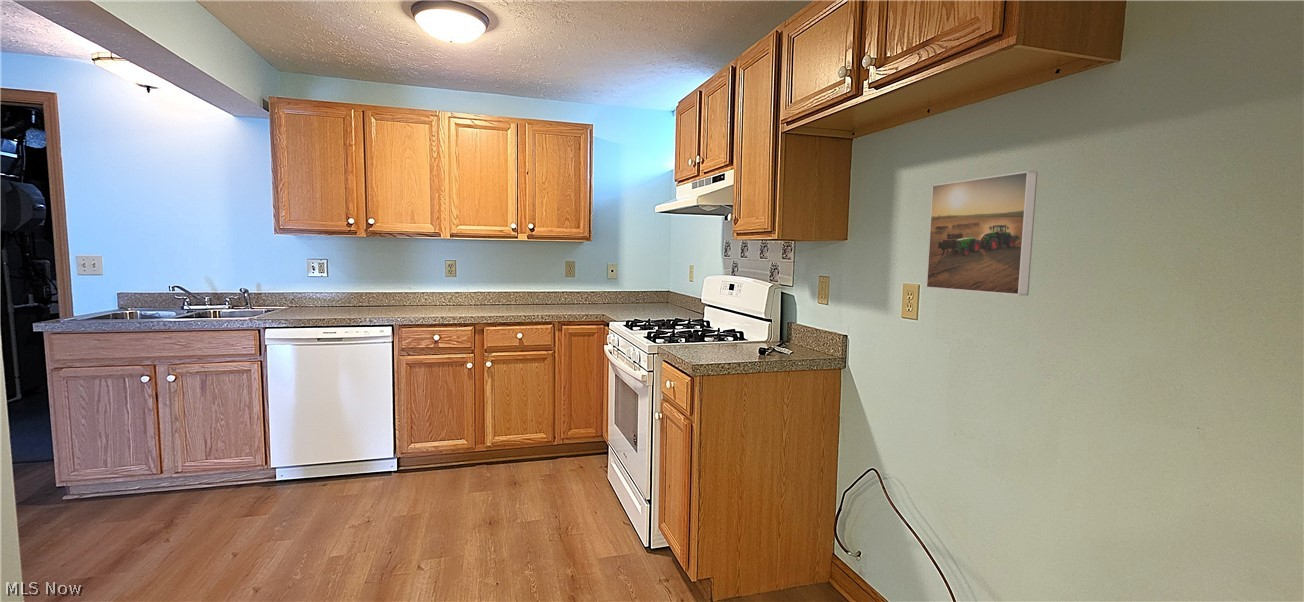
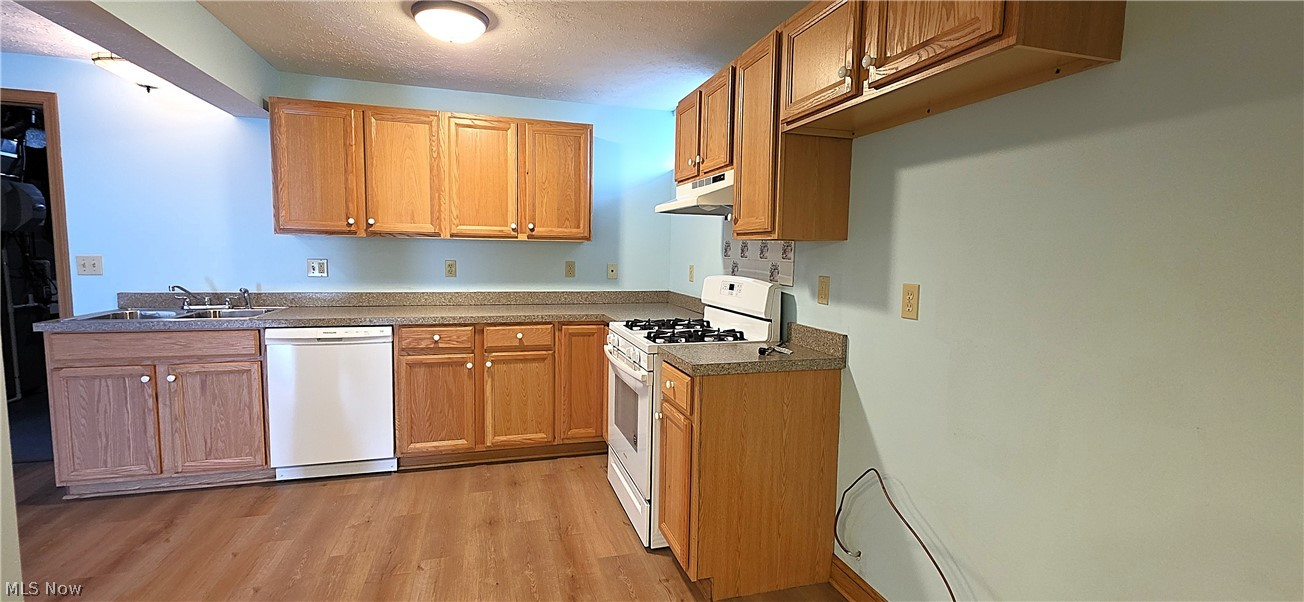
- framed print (976, 235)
